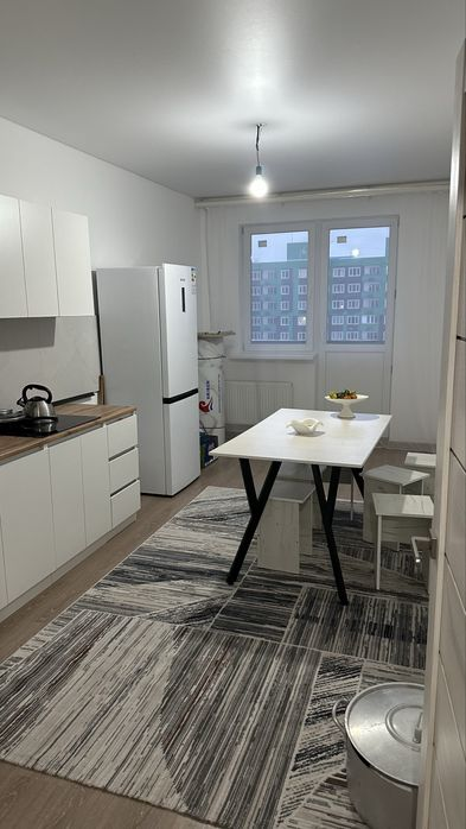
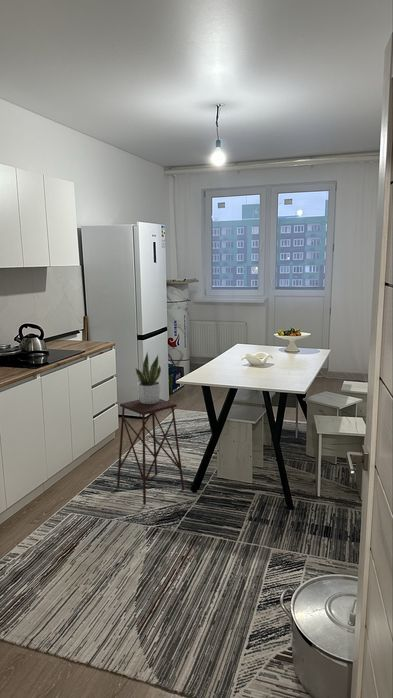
+ potted plant (148, 376)
+ side table (147, 446)
